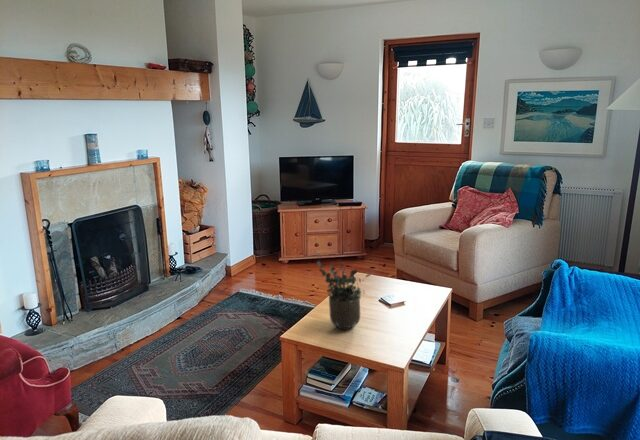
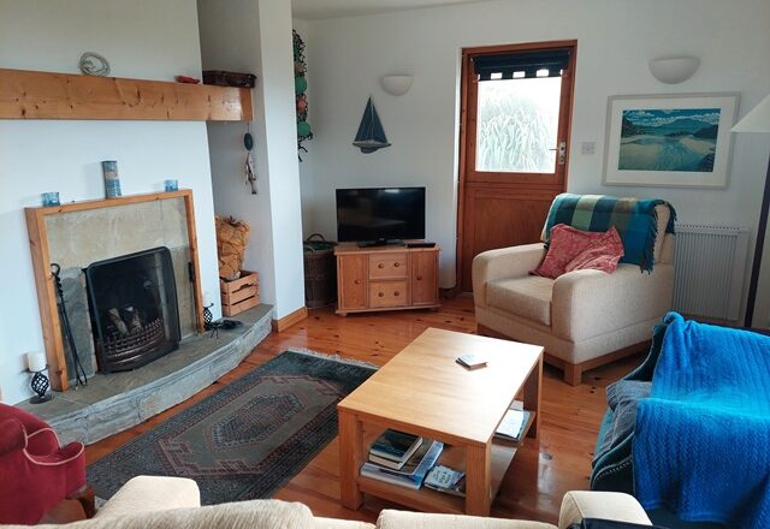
- potted plant (340, 289)
